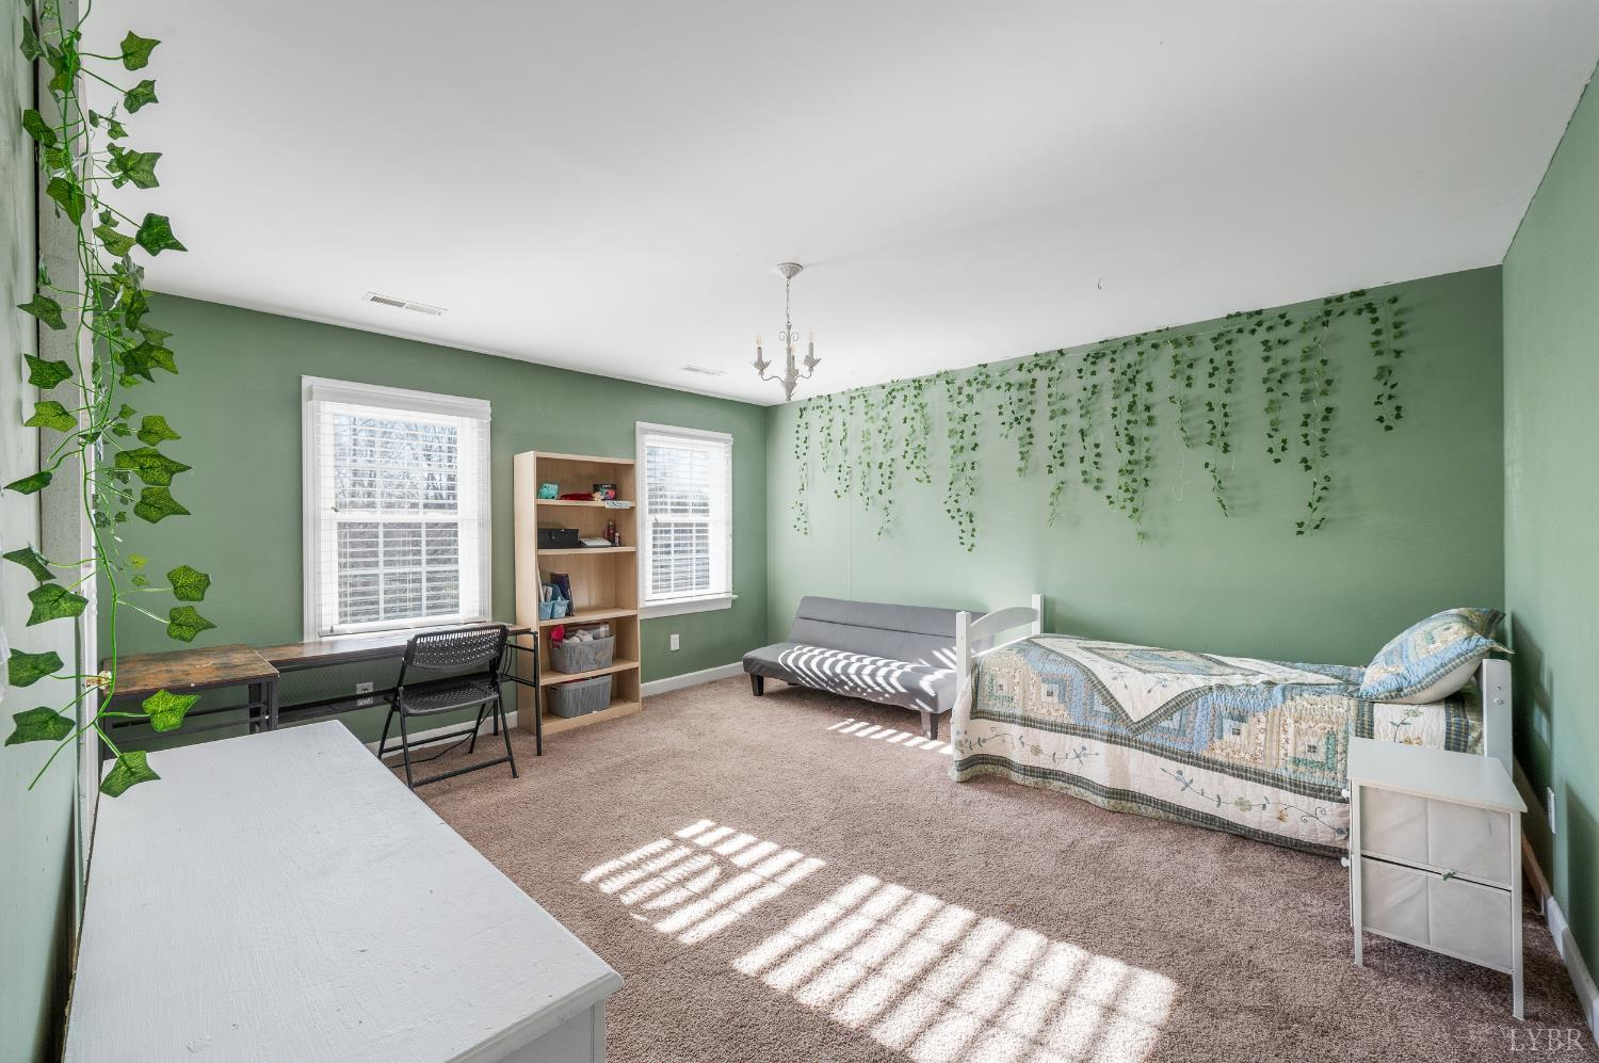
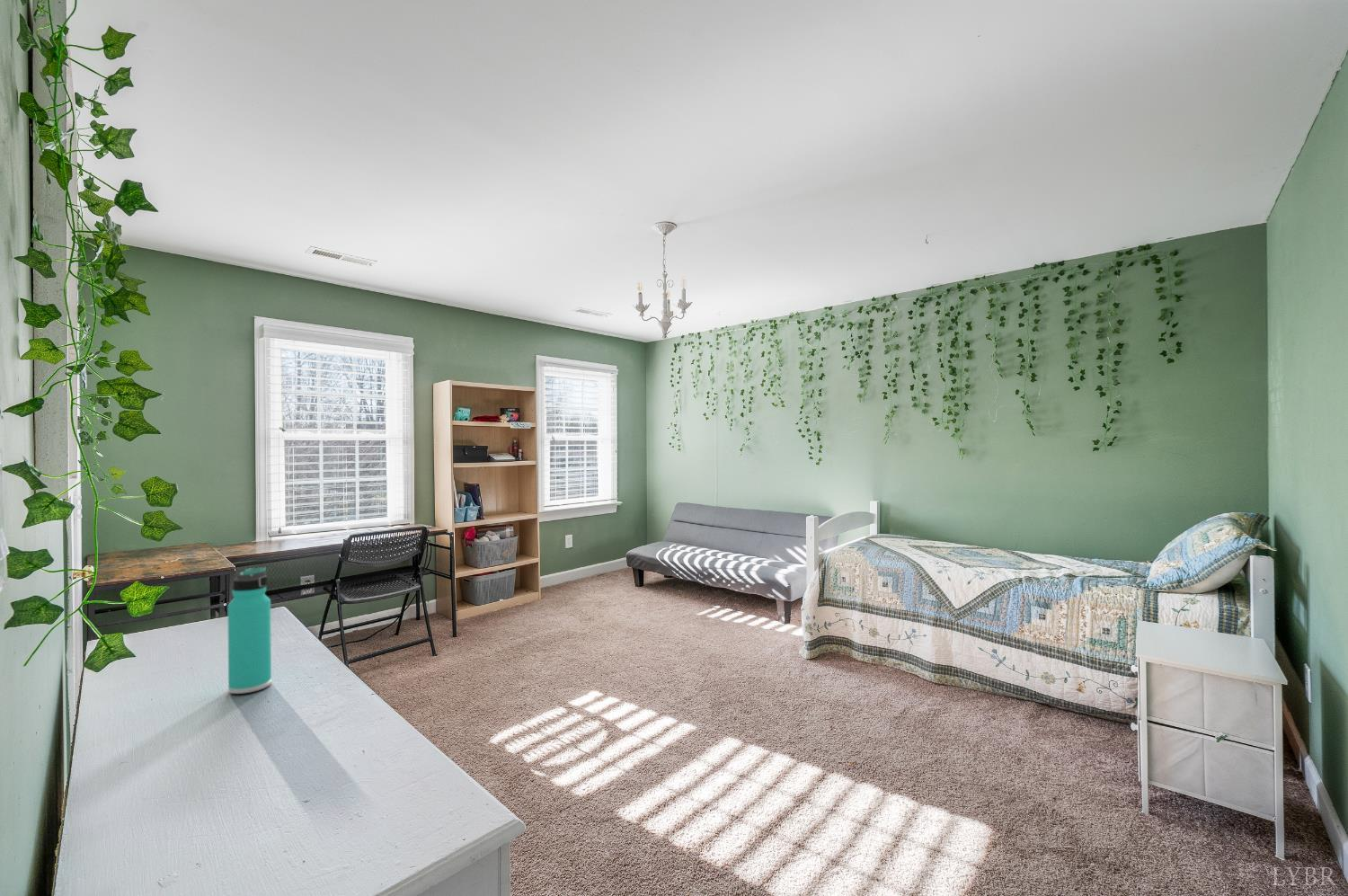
+ thermos bottle (249, 627)
